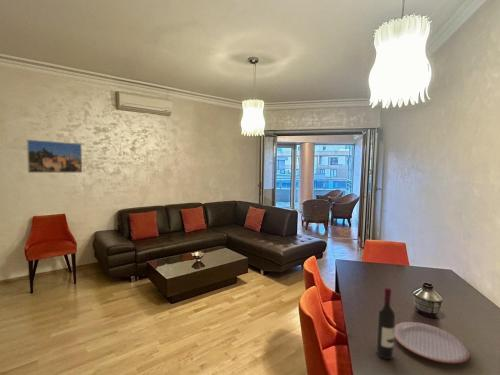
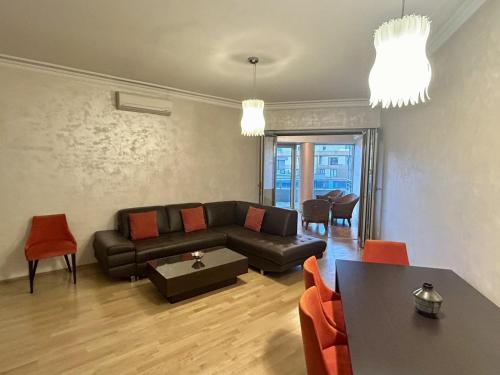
- plate (428, 342)
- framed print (56, 157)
- wine bottle (386, 321)
